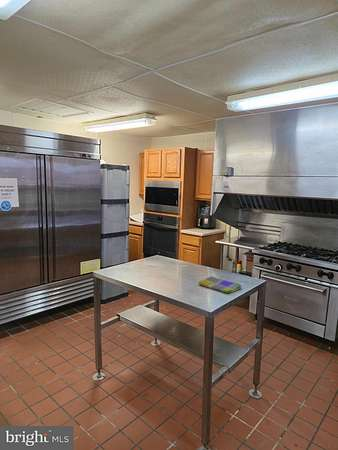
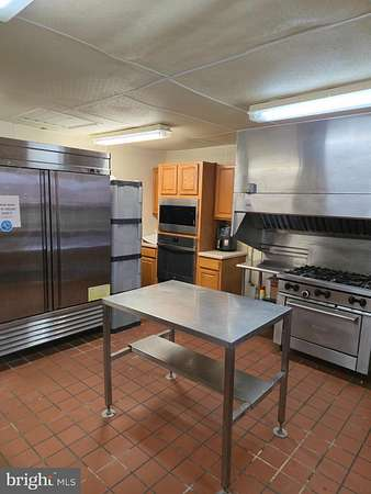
- dish towel (219, 284)
